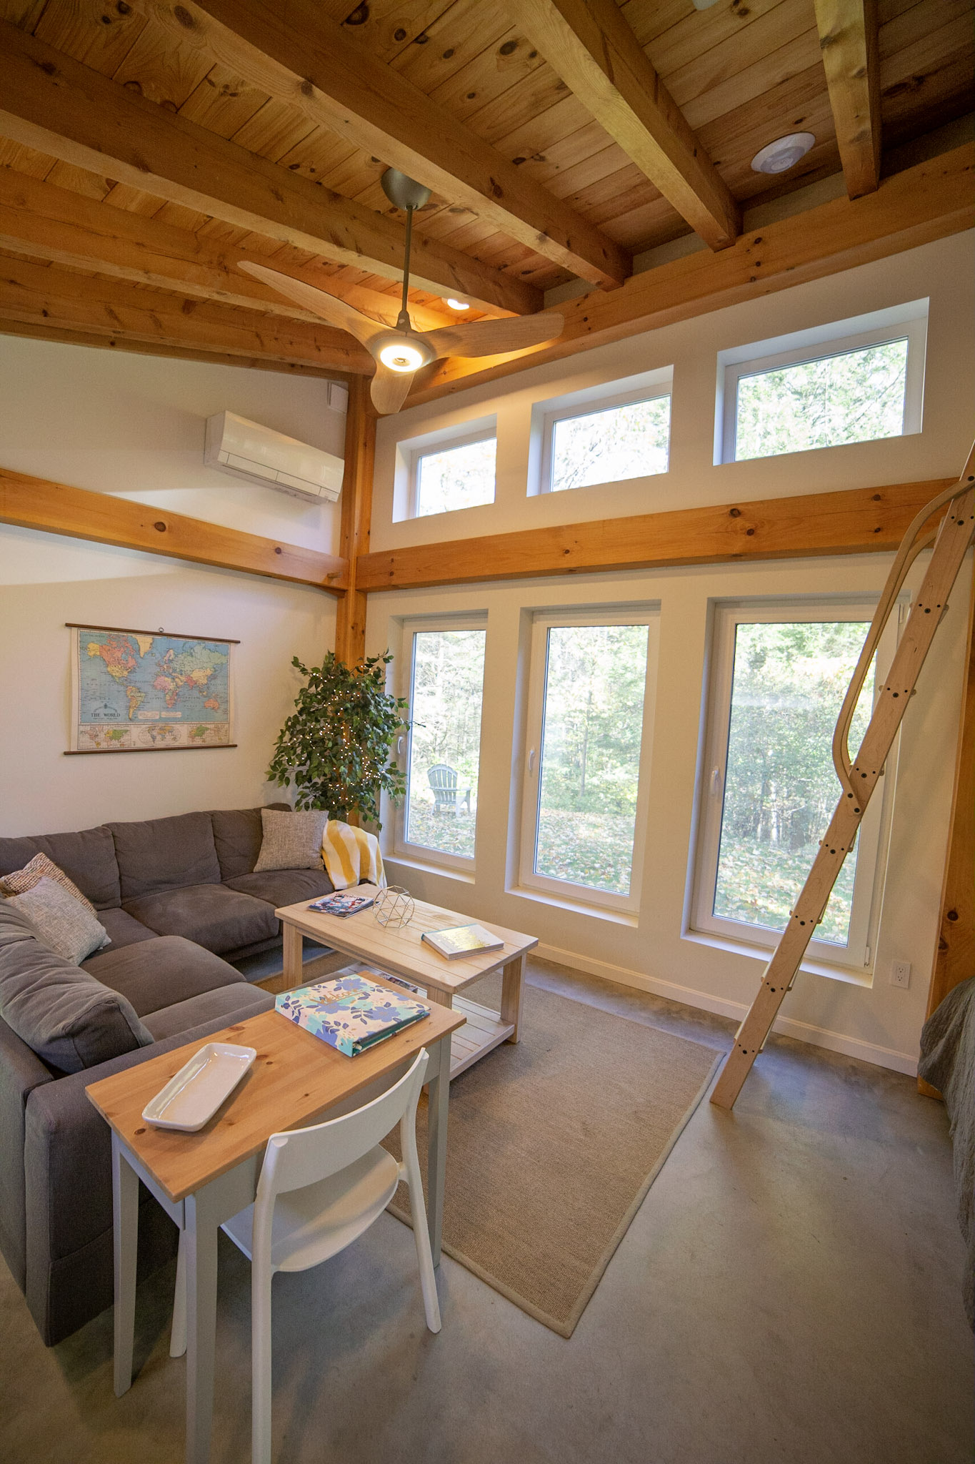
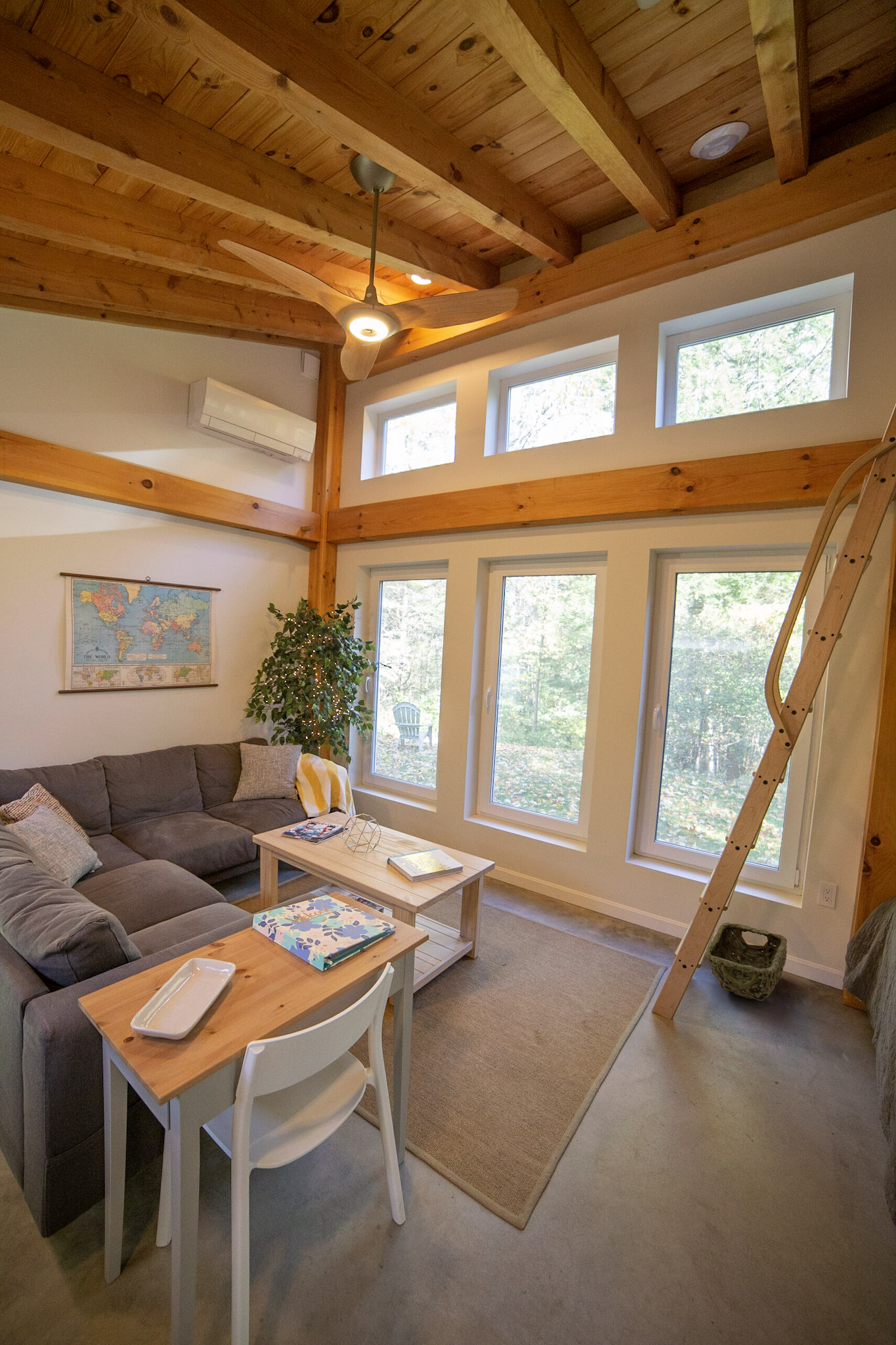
+ woven basket (746, 961)
